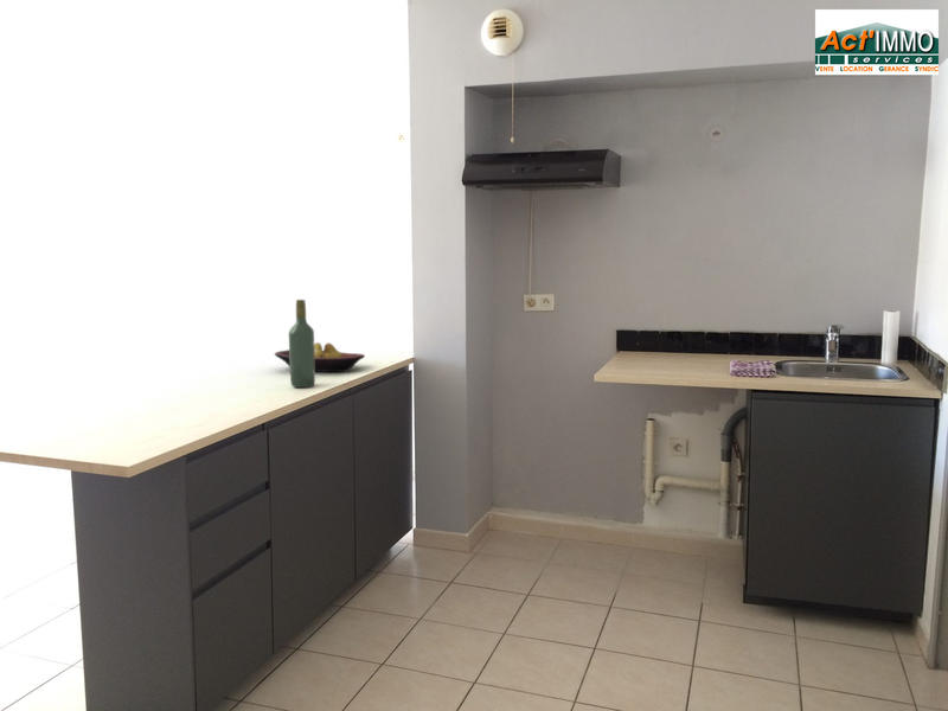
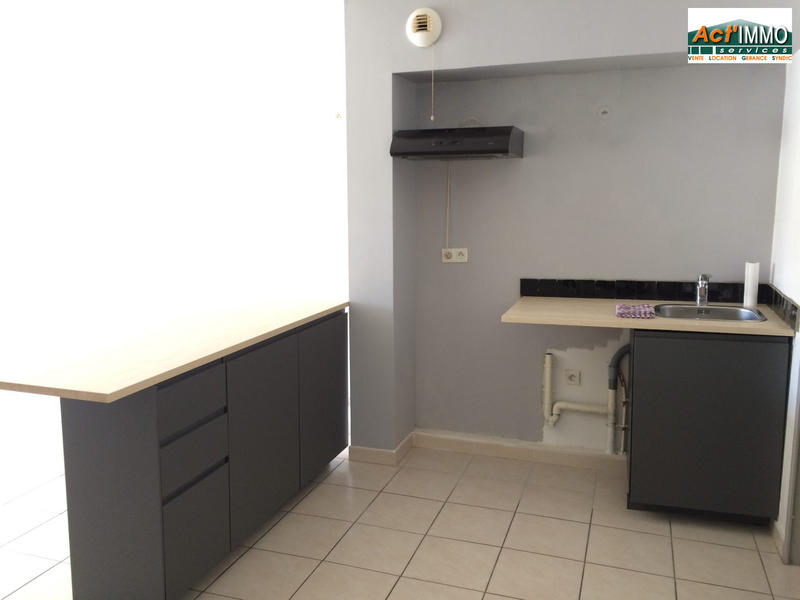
- wine bottle (301, 342)
- fruit bowl (319, 354)
